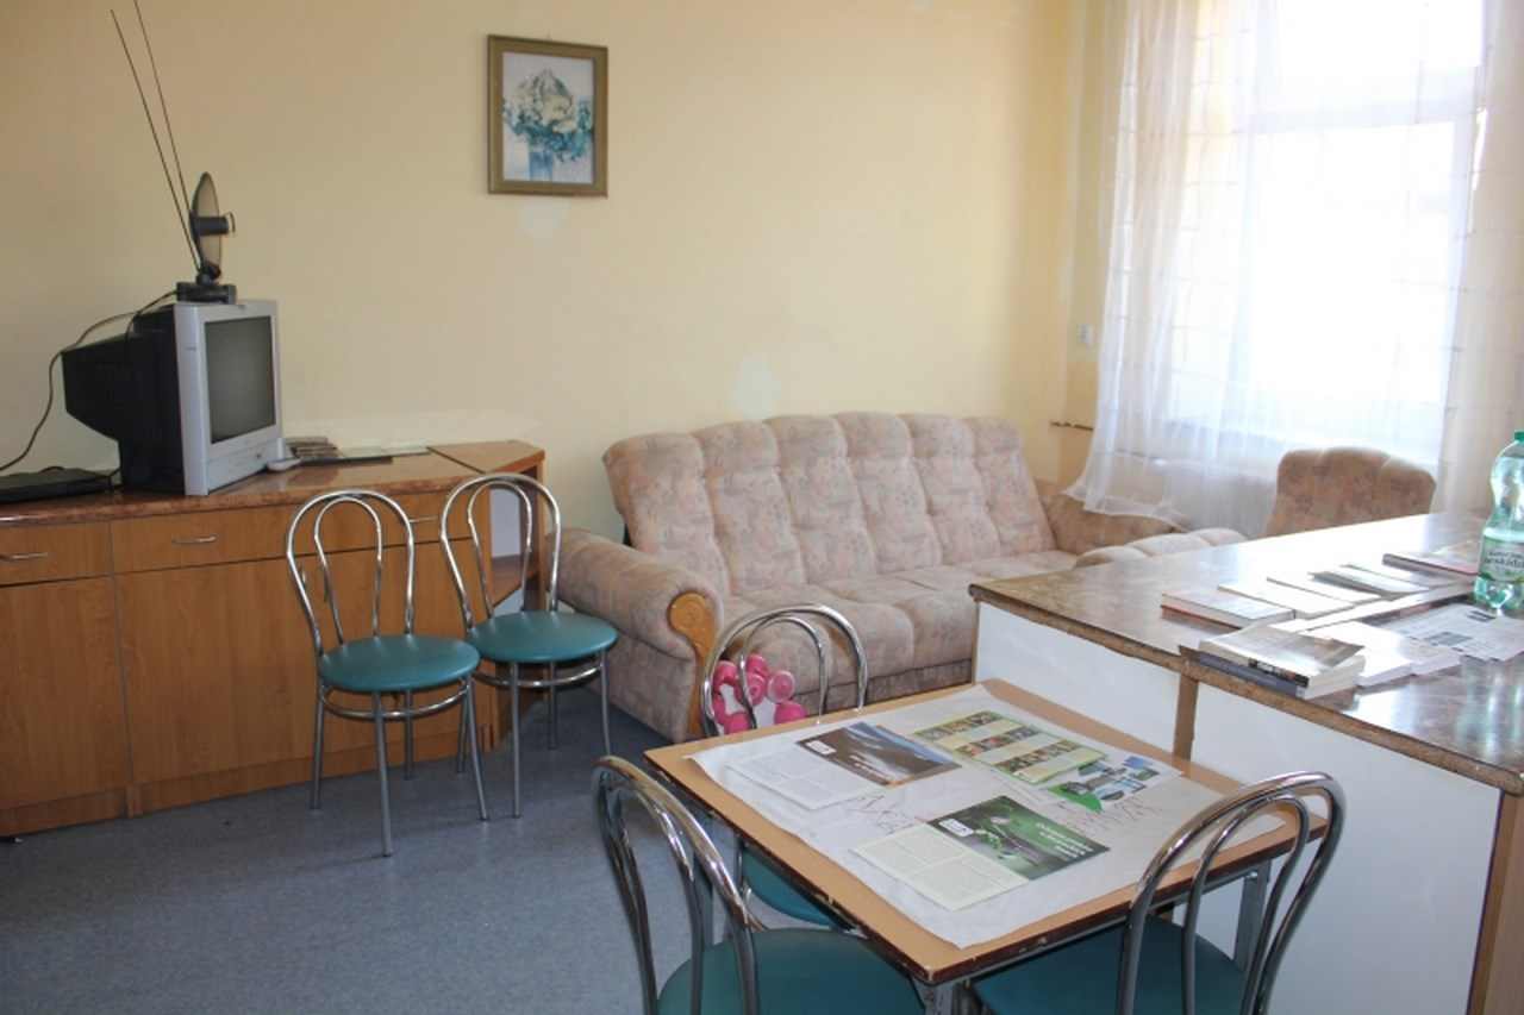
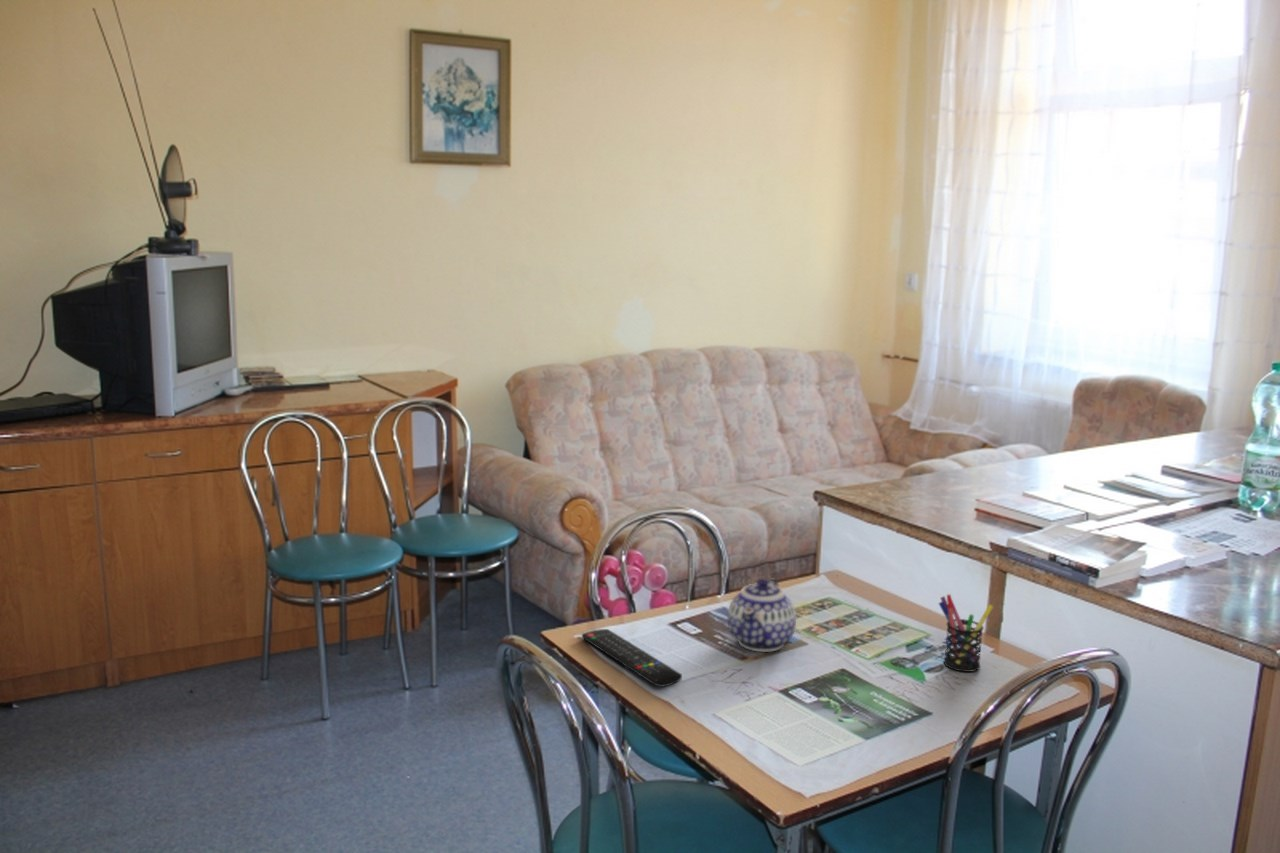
+ teapot (761, 611)
+ remote control (628, 656)
+ pen holder (963, 631)
